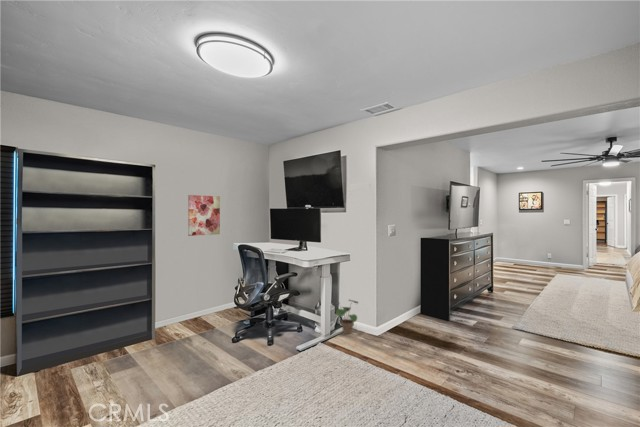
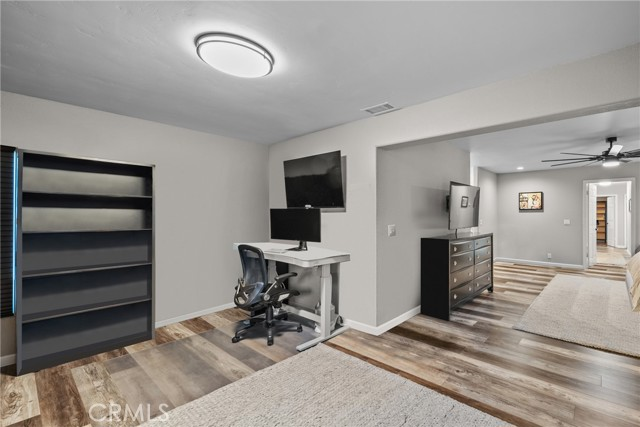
- wall art (204, 215)
- potted plant (348, 316)
